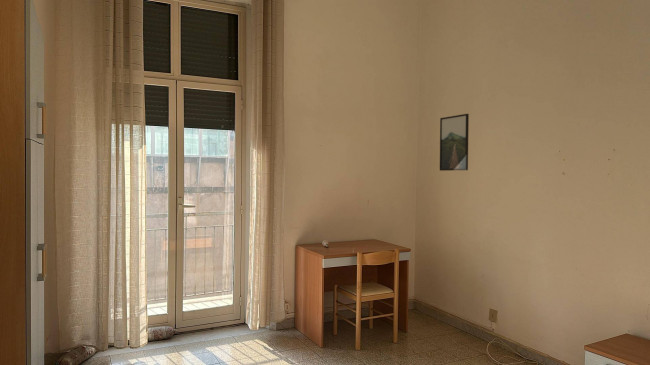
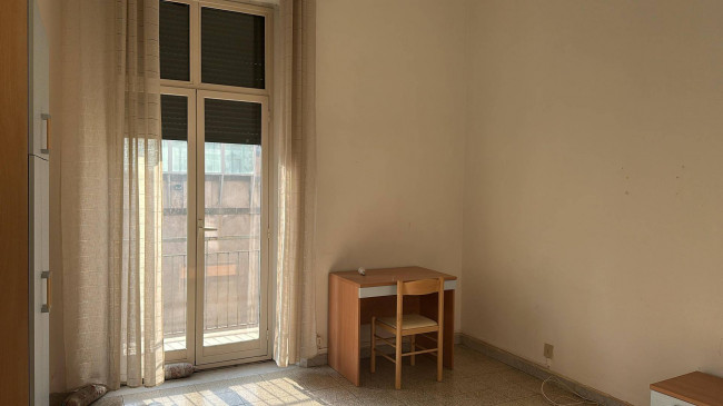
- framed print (453, 143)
